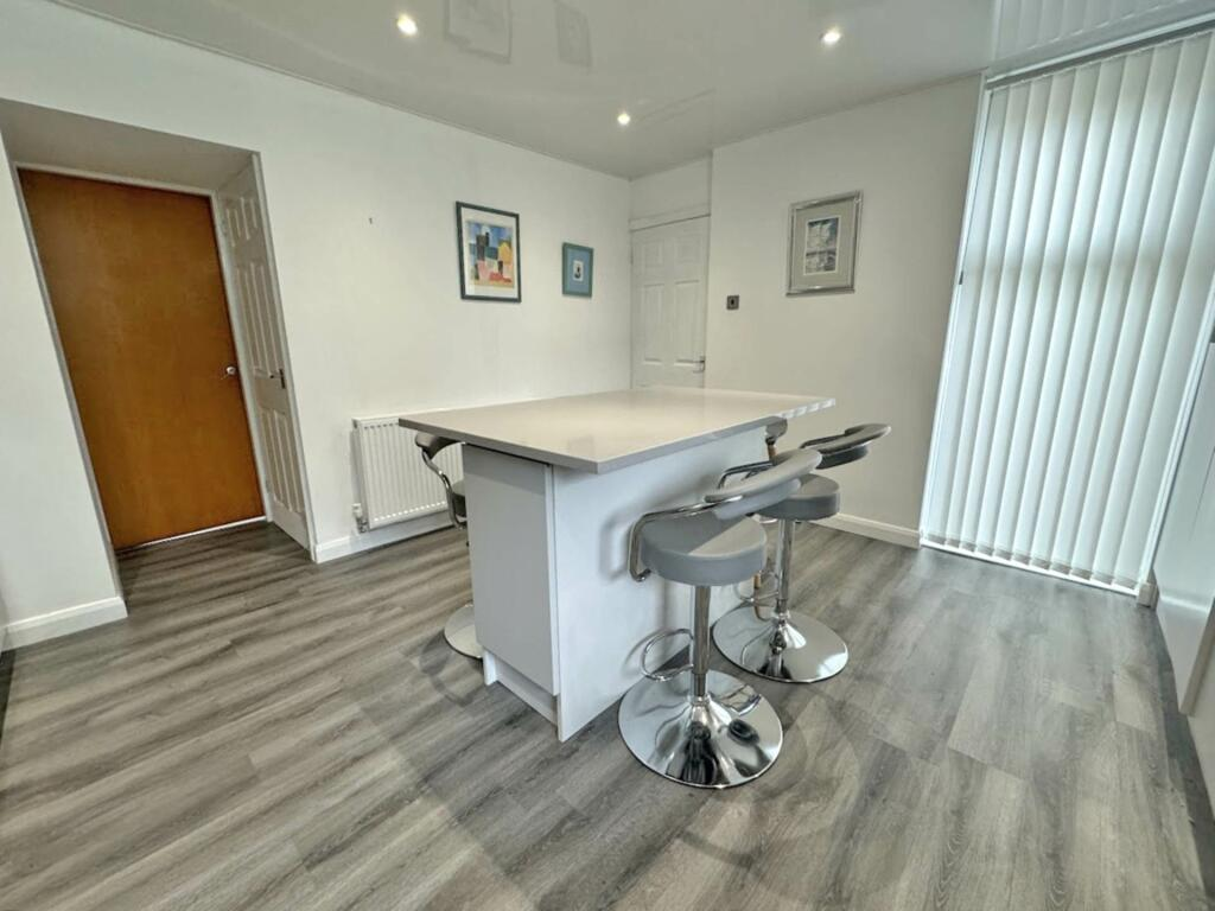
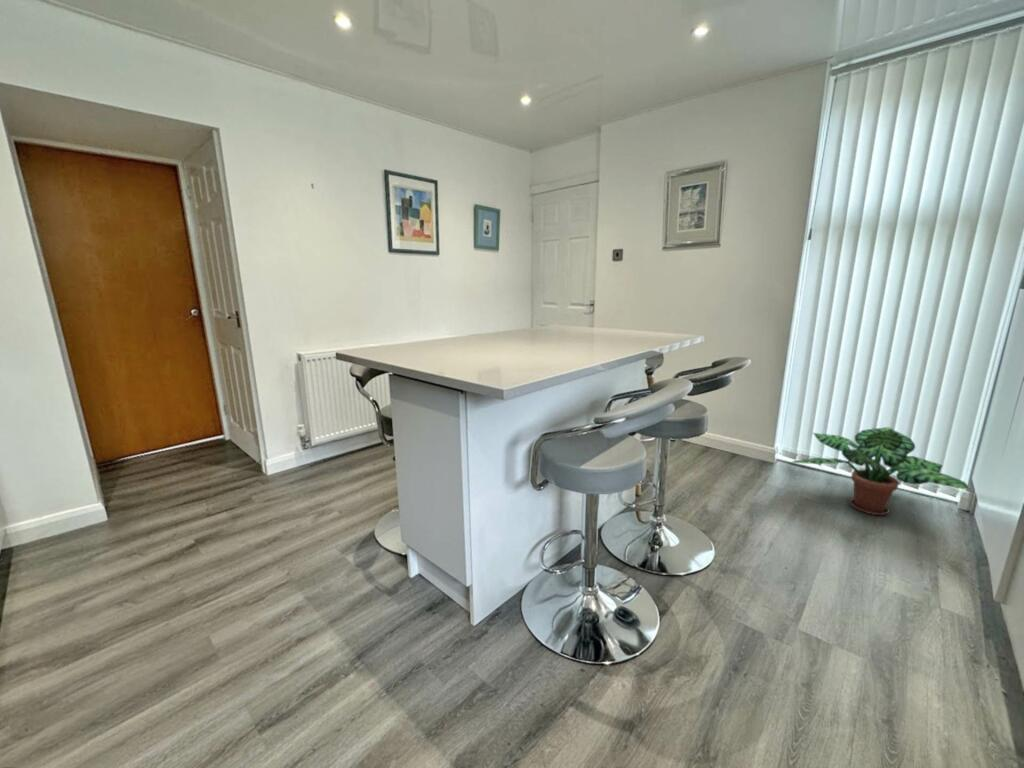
+ potted plant (875, 463)
